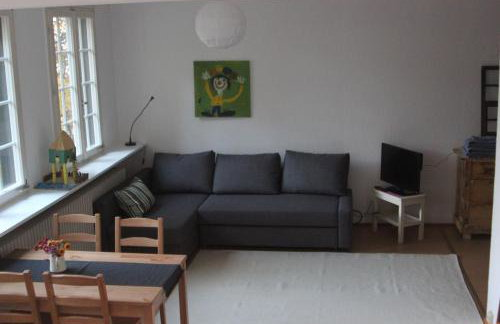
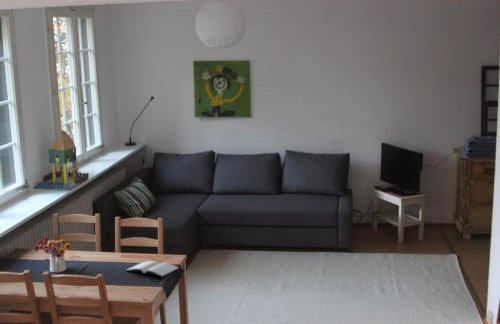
+ book (152, 267)
